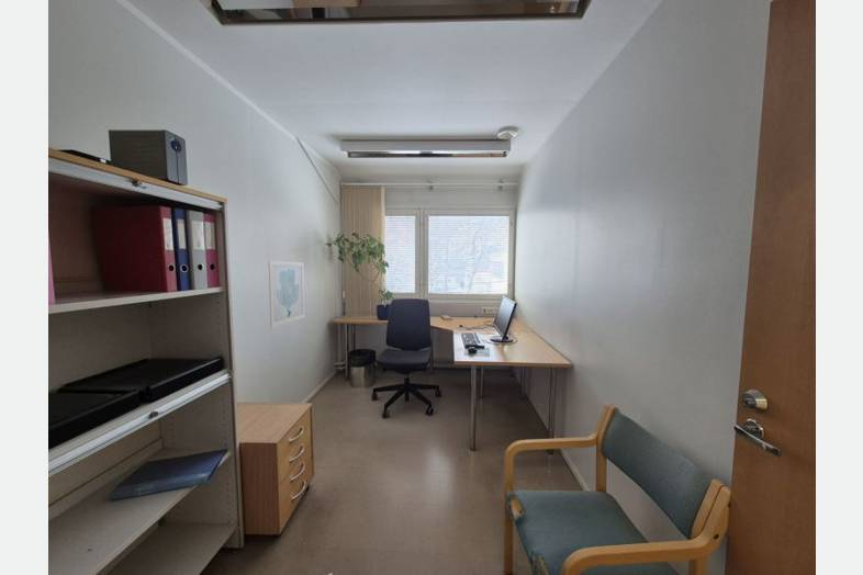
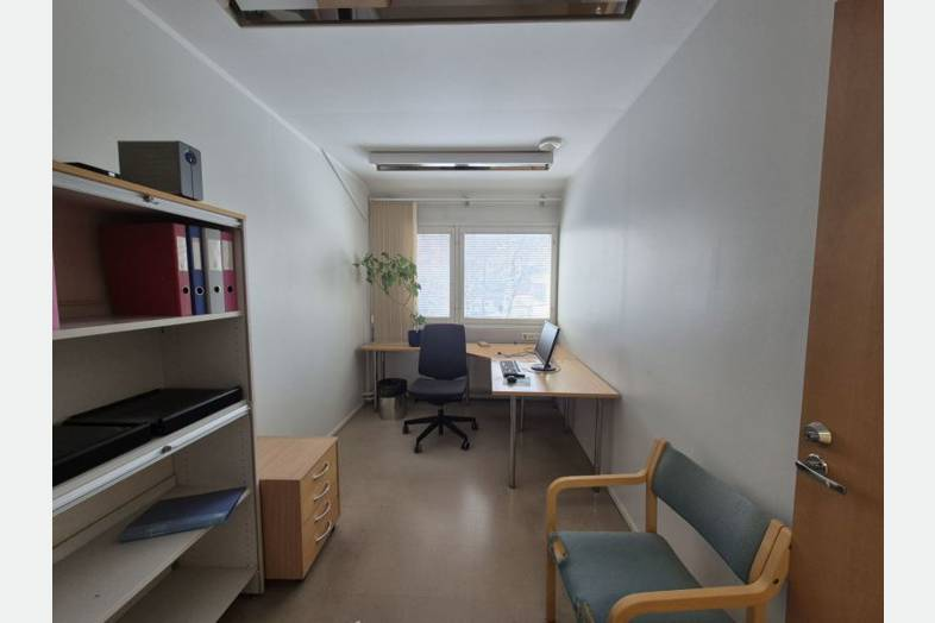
- wall art (288, 292)
